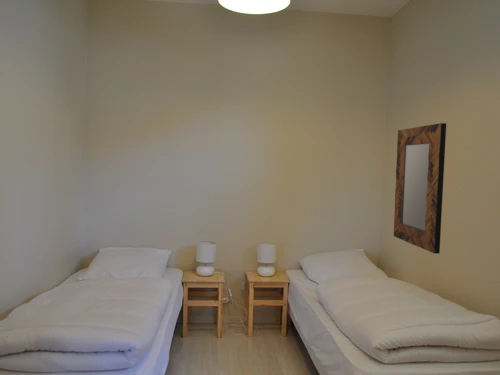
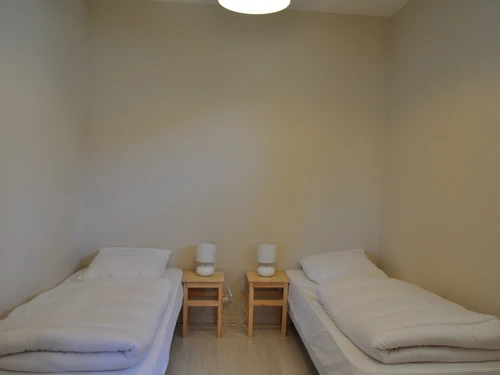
- home mirror (416, 186)
